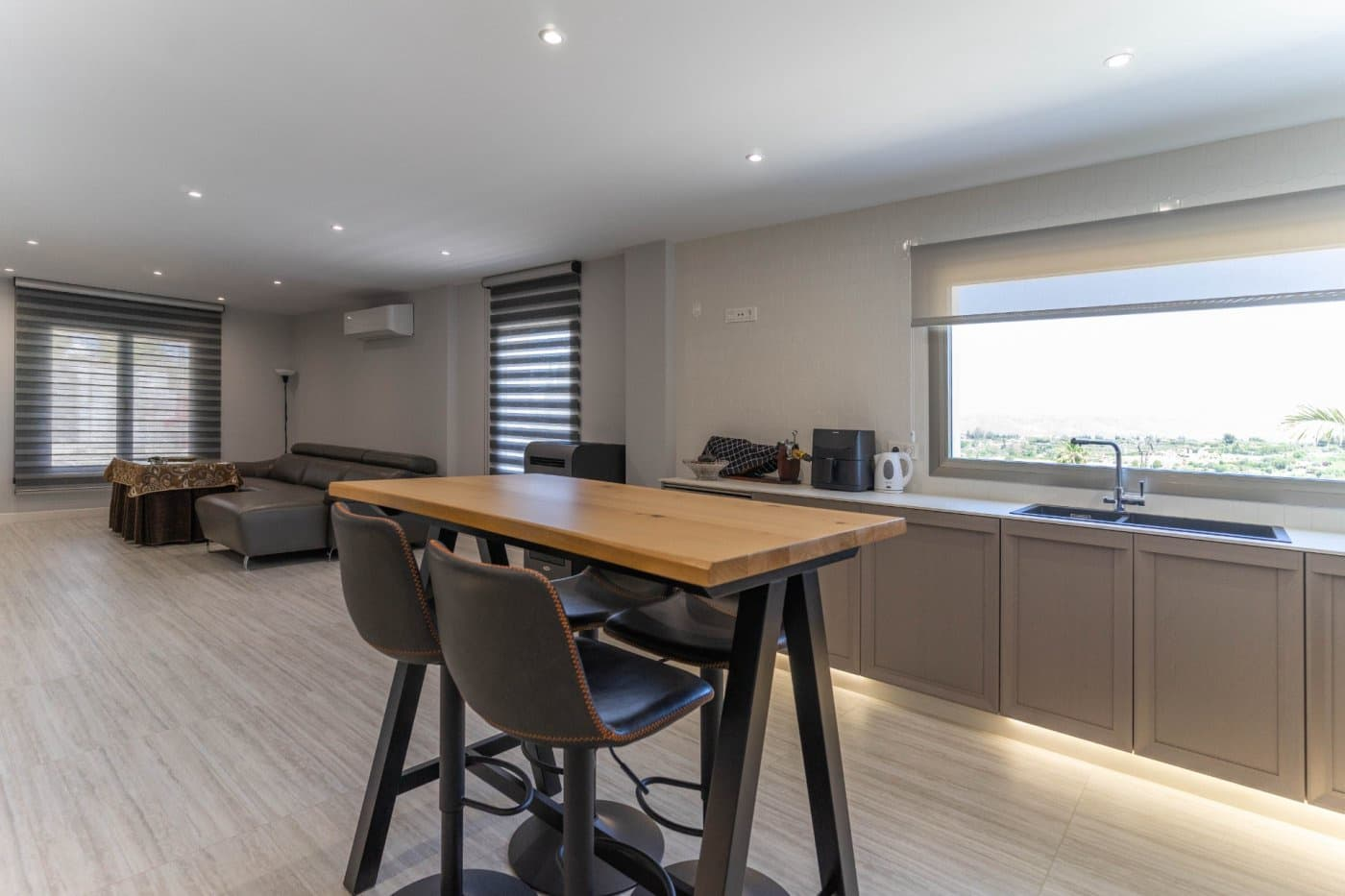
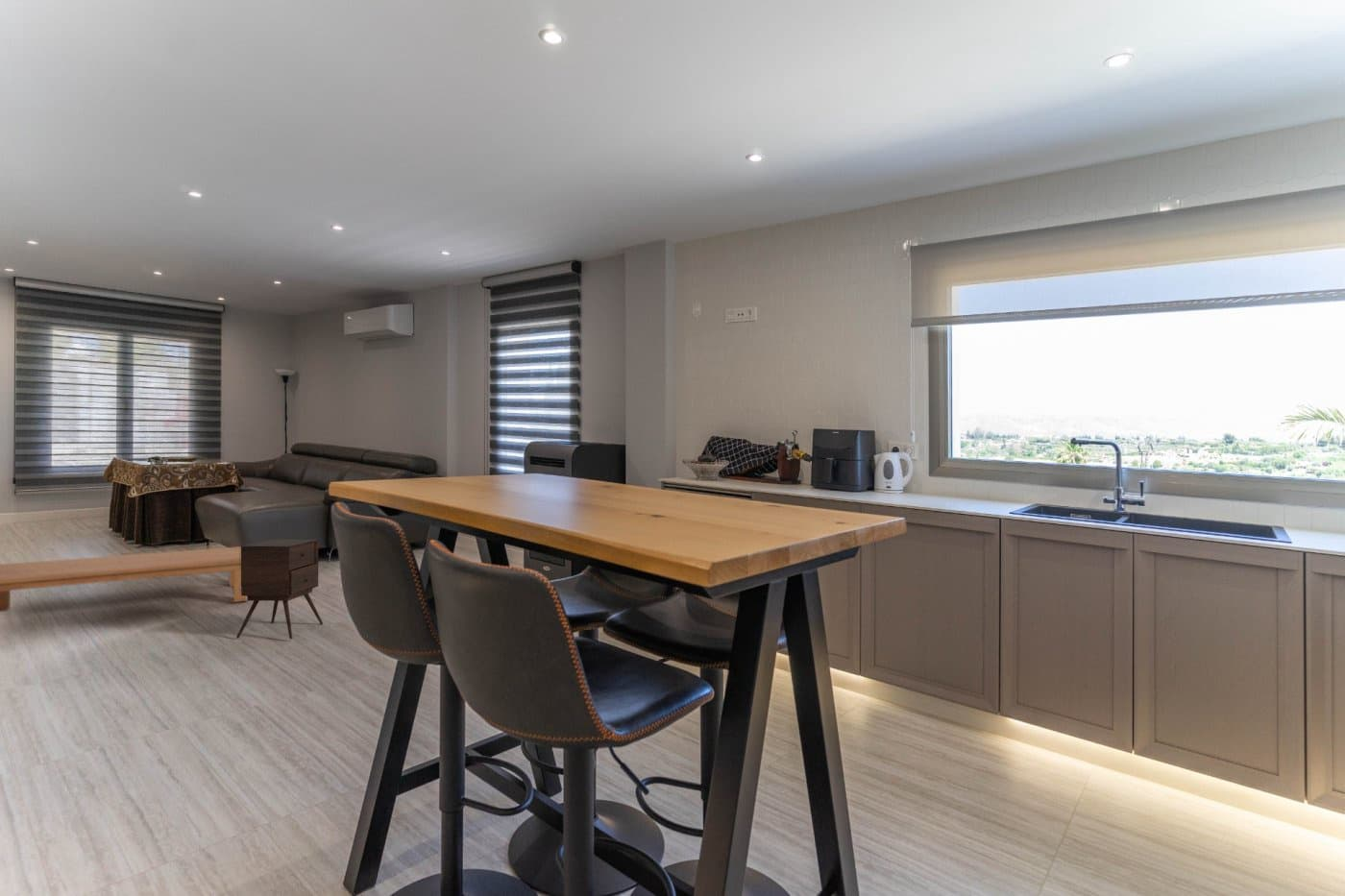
+ side table (281, 587)
+ coffee table (124, 579)
